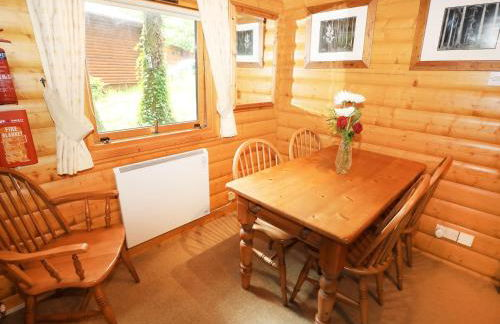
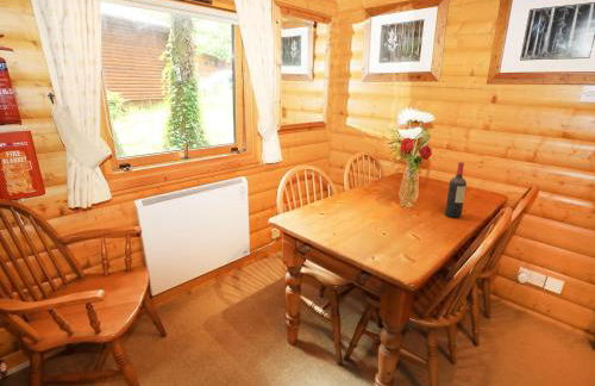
+ wine bottle (457, 189)
